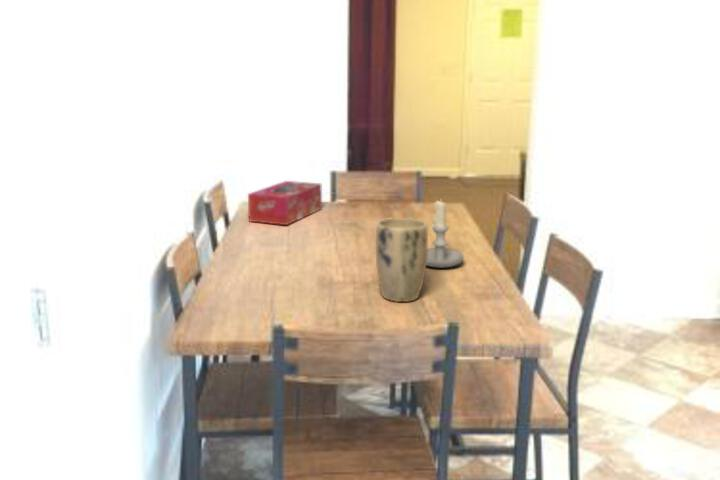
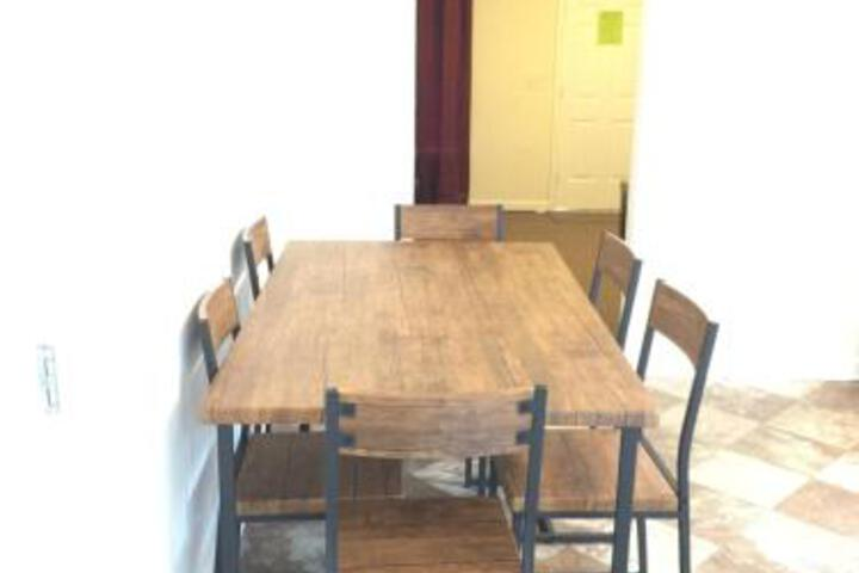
- plant pot (401, 260)
- tissue box (286, 201)
- candle (440, 231)
